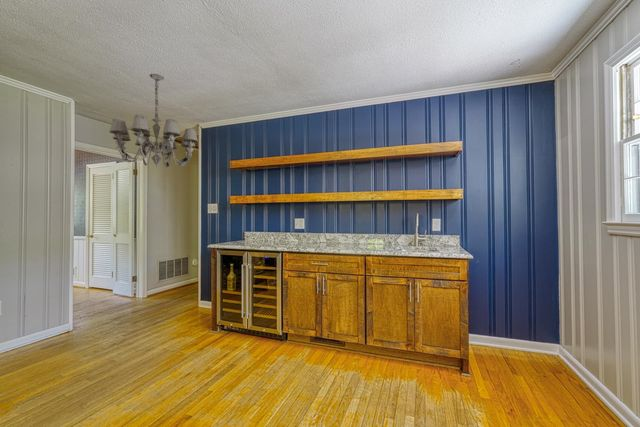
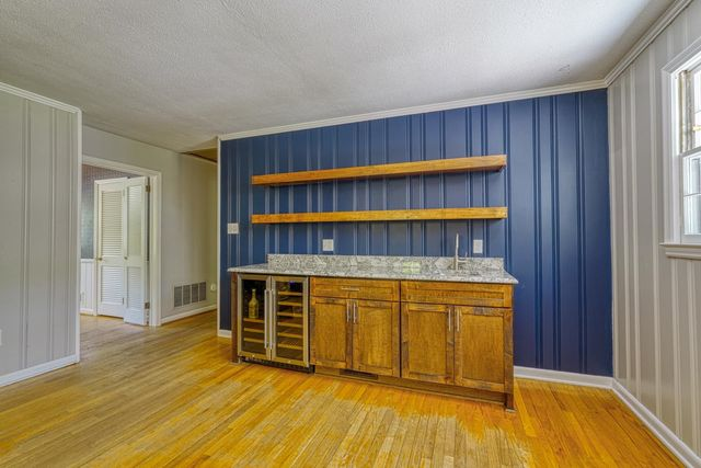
- chandelier (156, 121)
